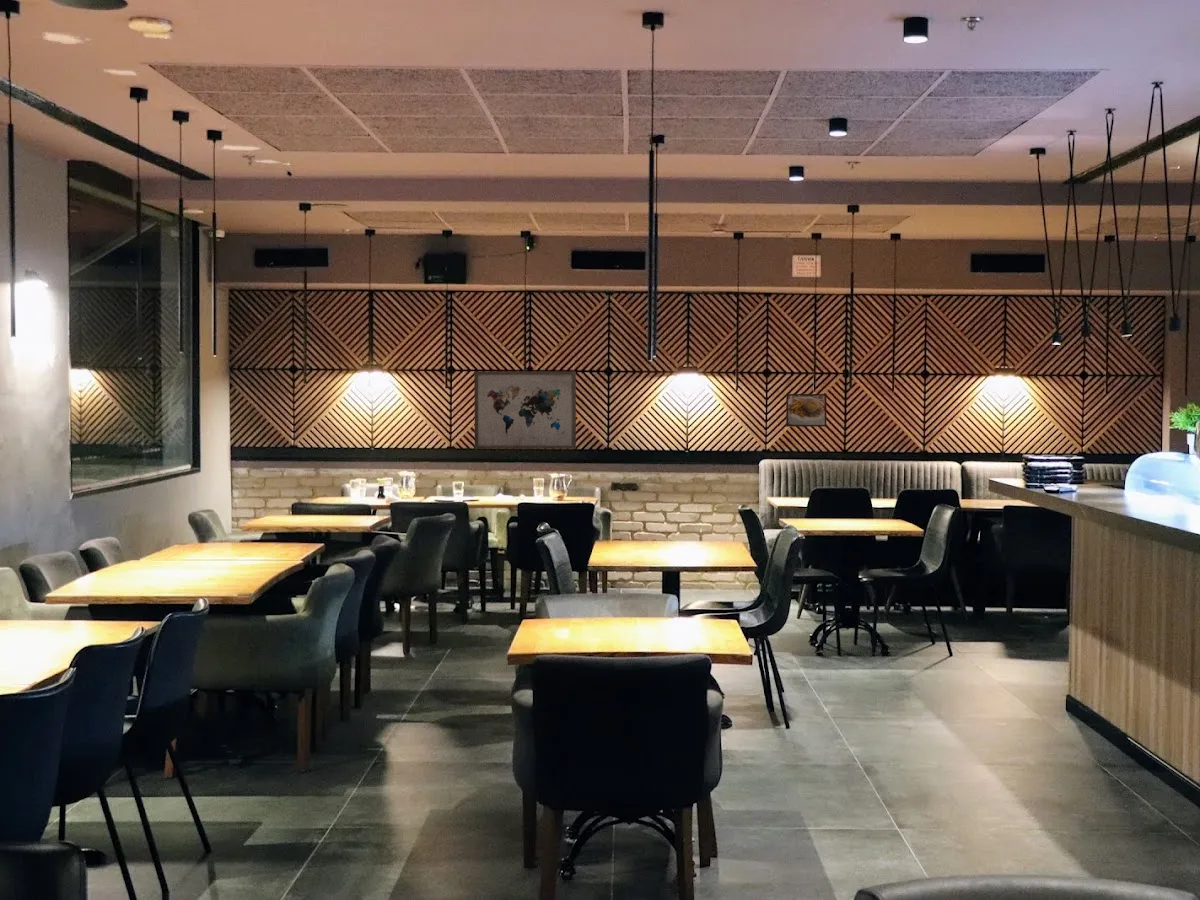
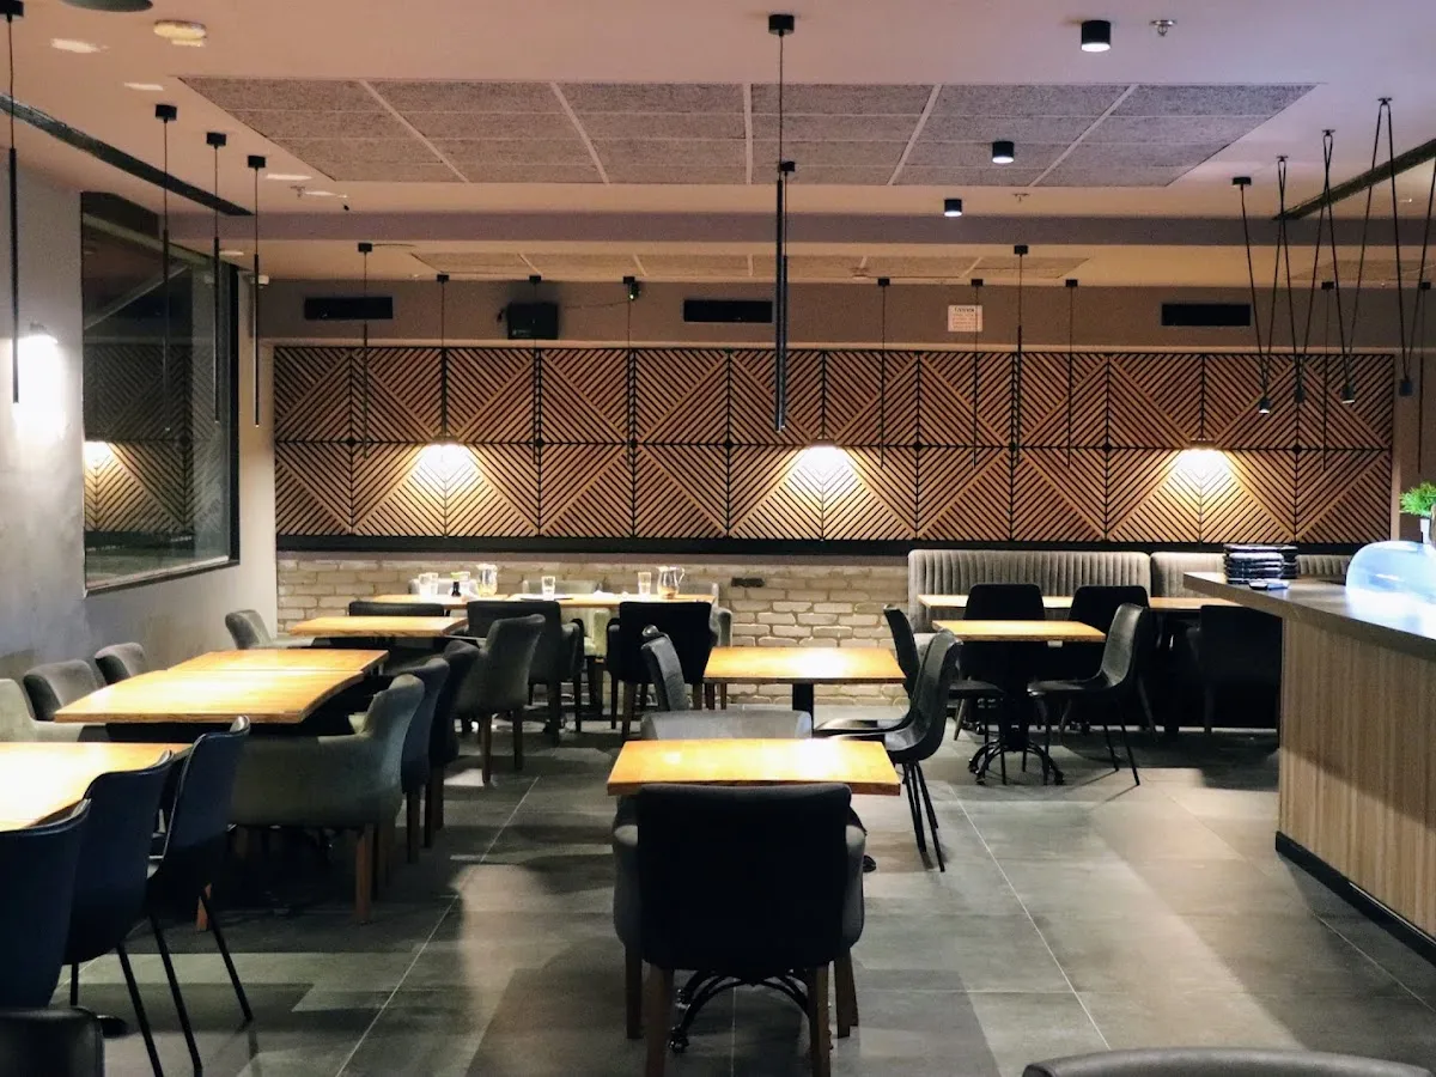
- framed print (806, 410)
- wall art (525, 410)
